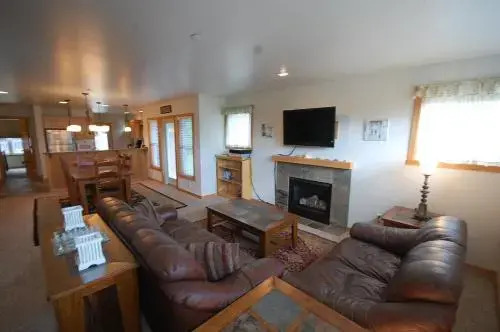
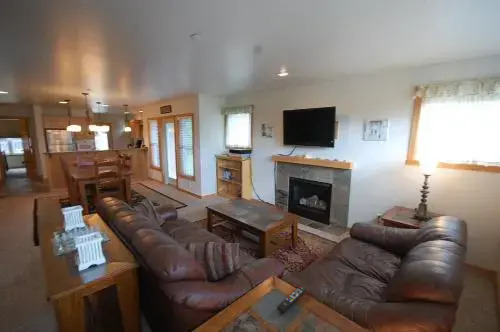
+ remote control (292, 298)
